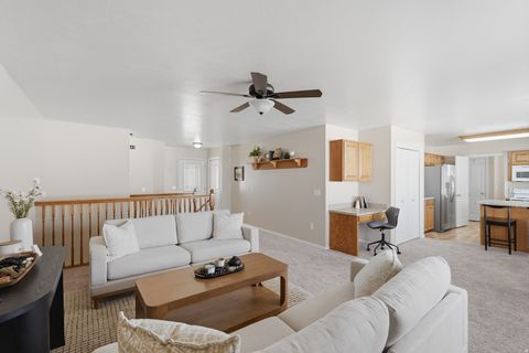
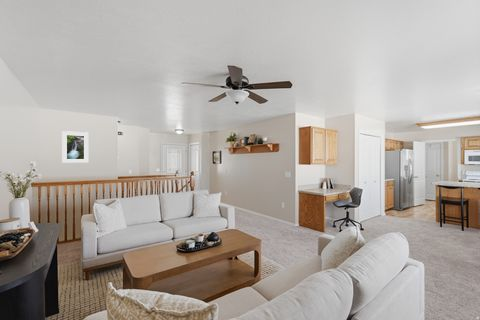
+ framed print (75, 147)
